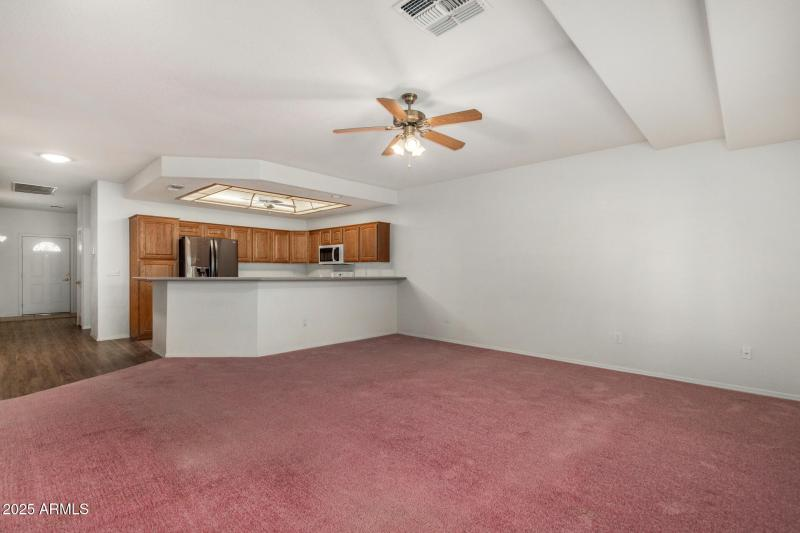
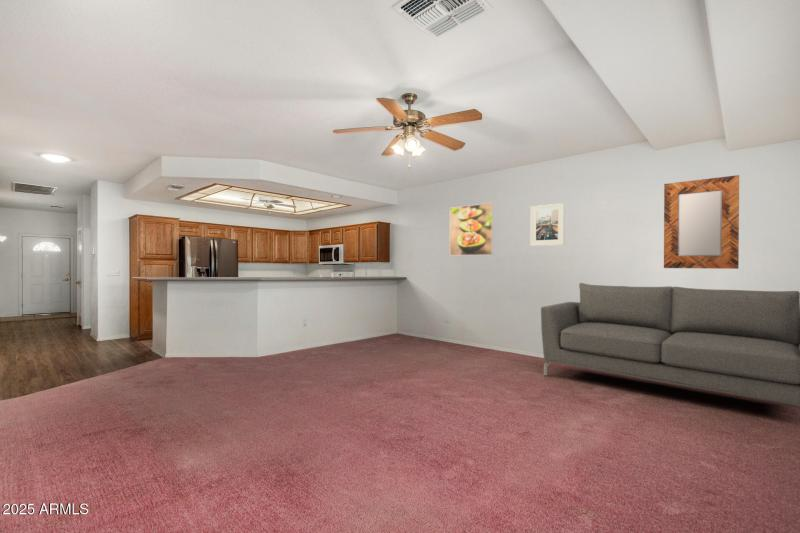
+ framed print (547, 225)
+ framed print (470, 230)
+ home mirror (699, 224)
+ sofa (667, 337)
